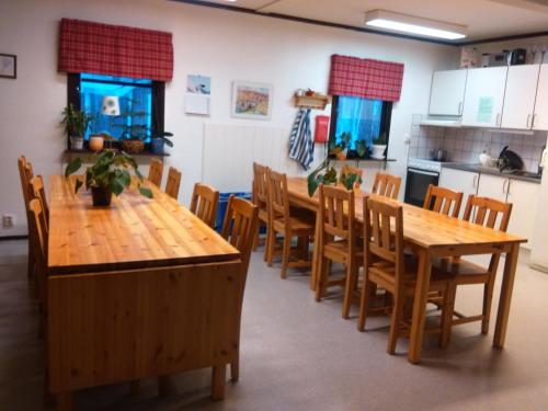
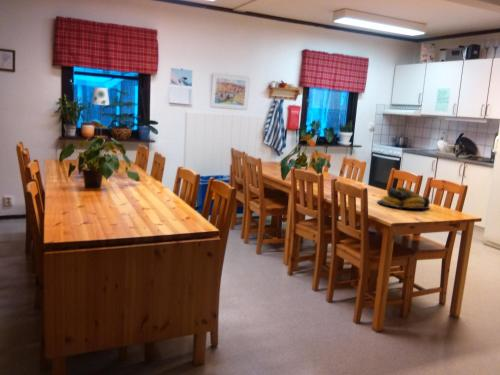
+ fruit bowl (403, 196)
